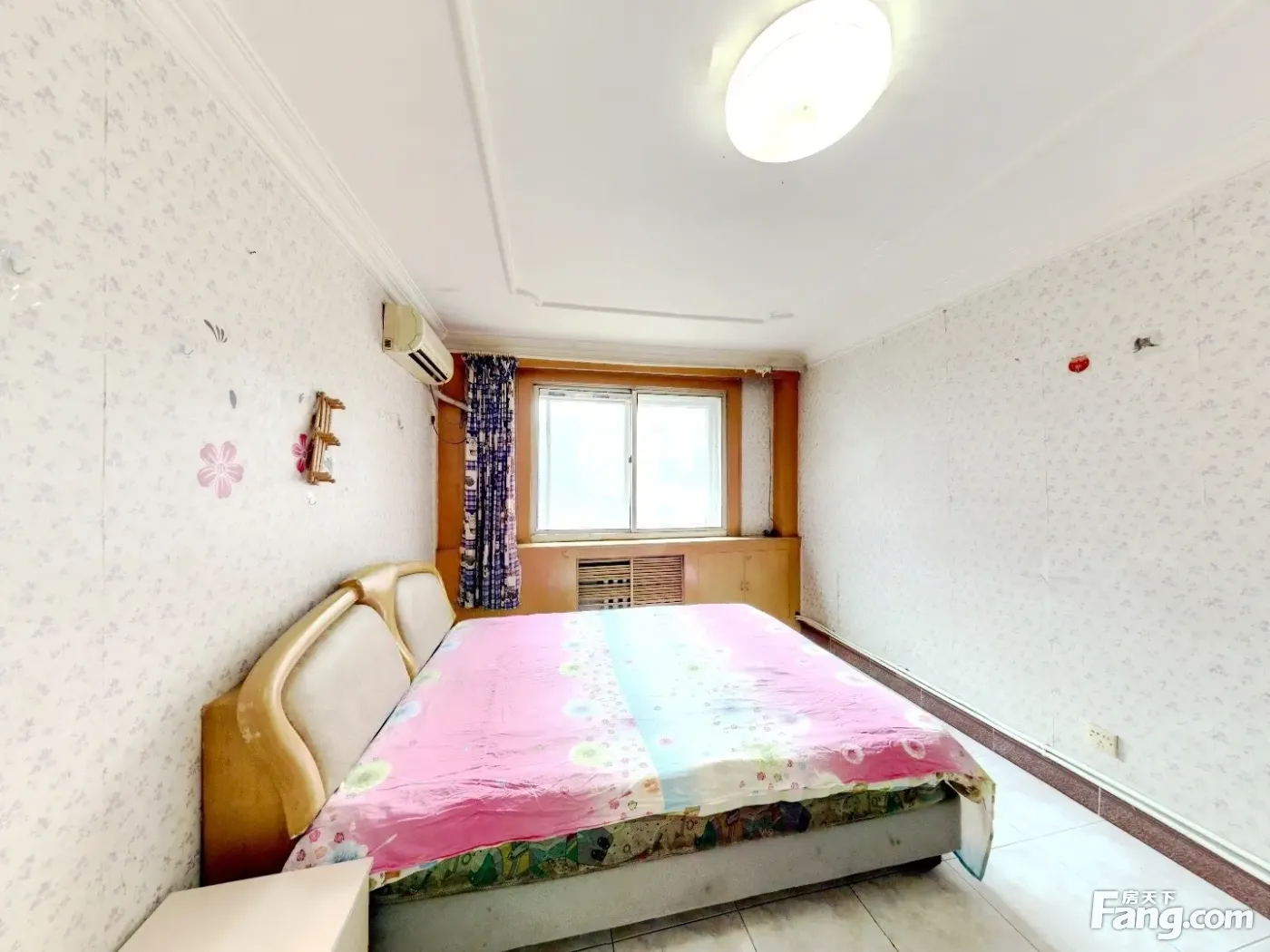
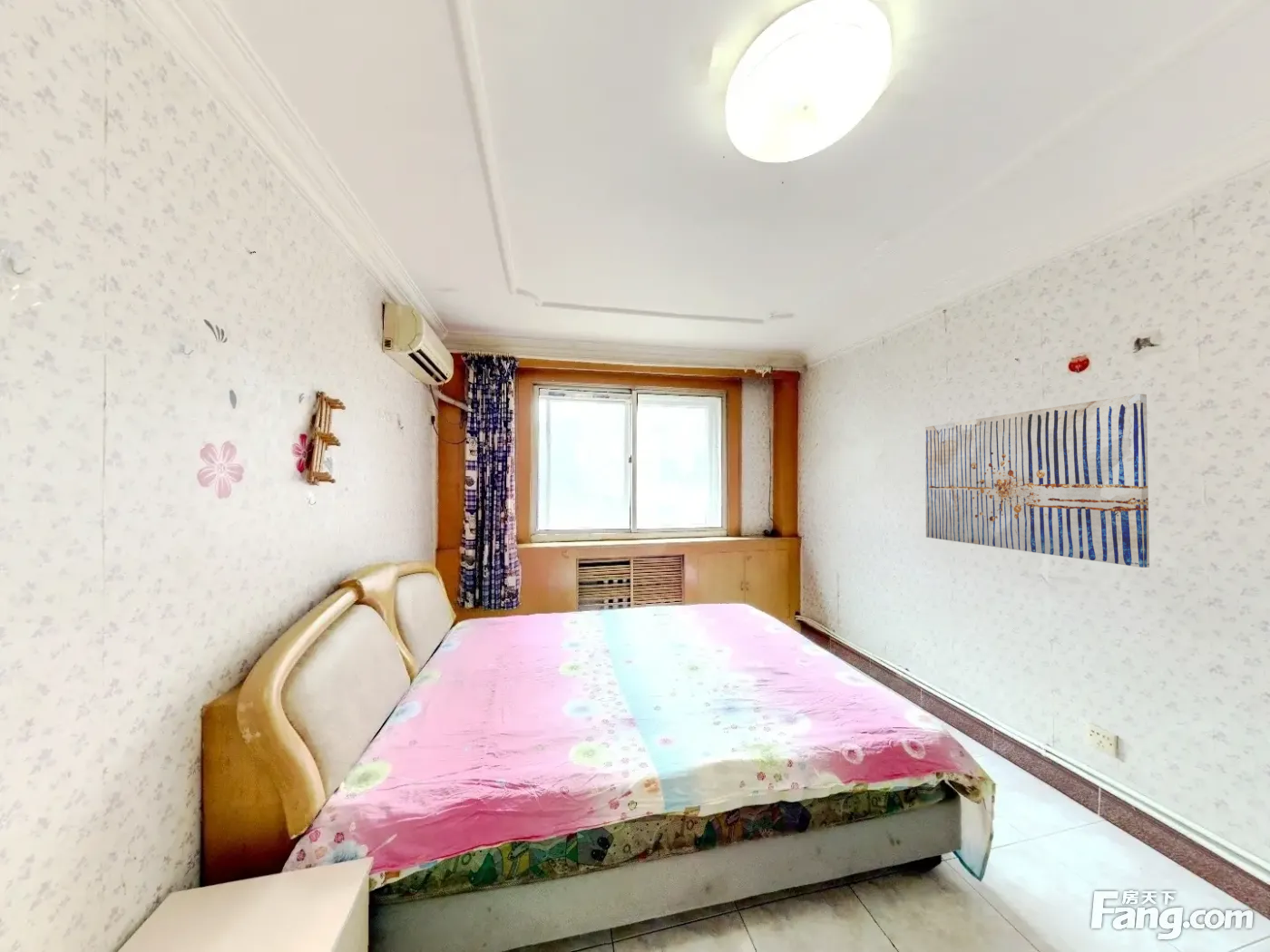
+ wall art (1011, 481)
